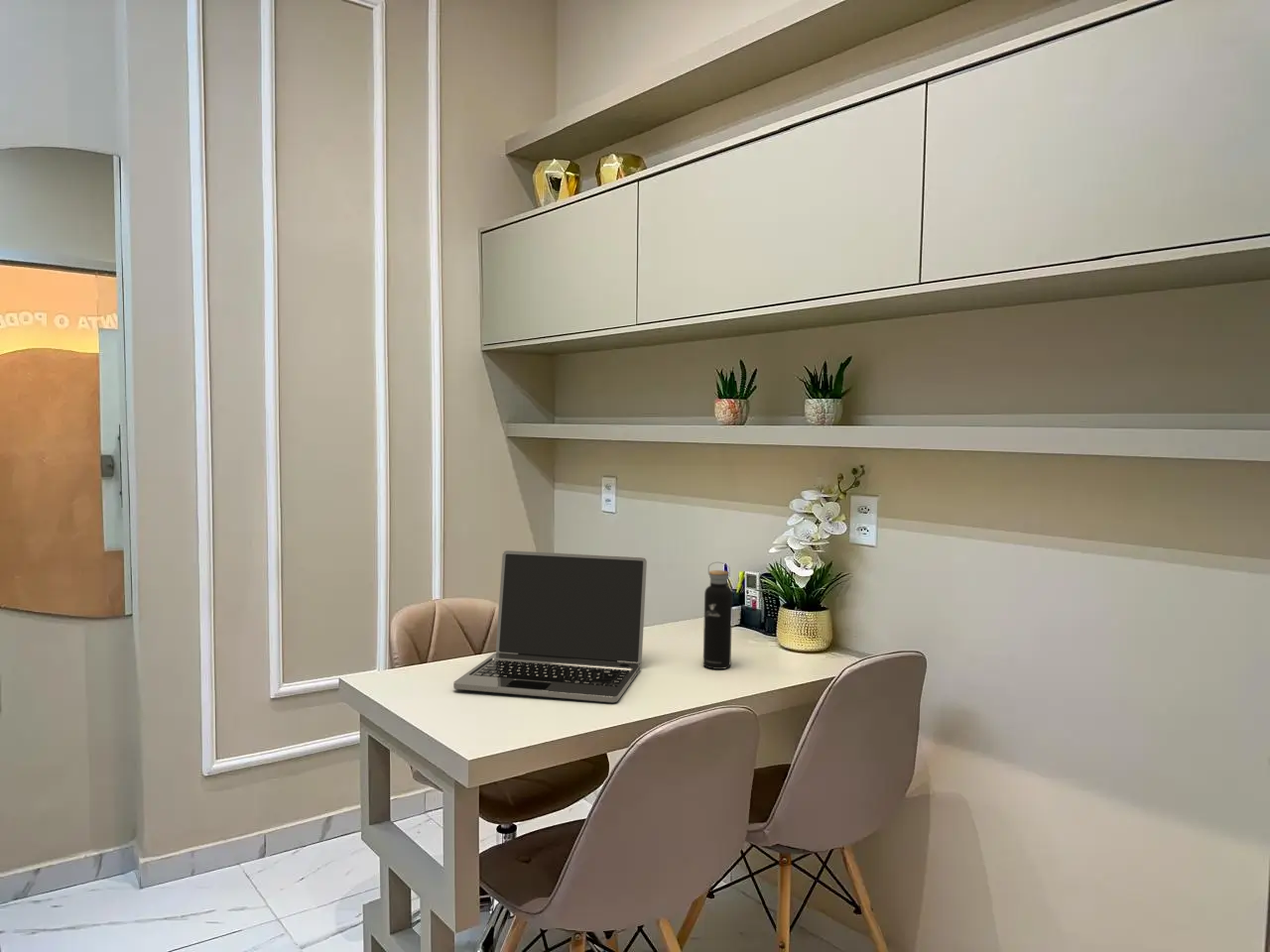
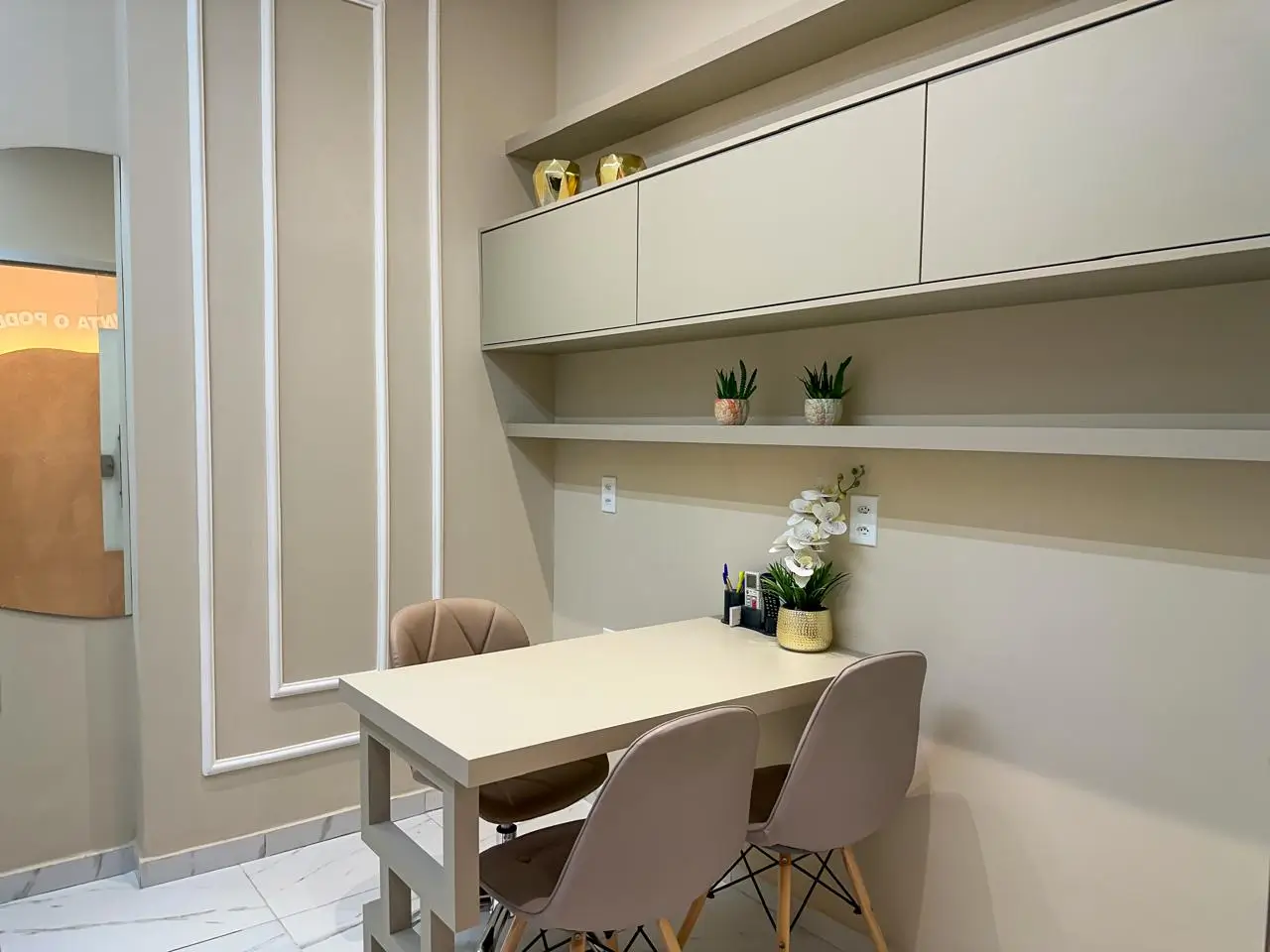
- laptop (555, 620)
- water bottle (717, 614)
